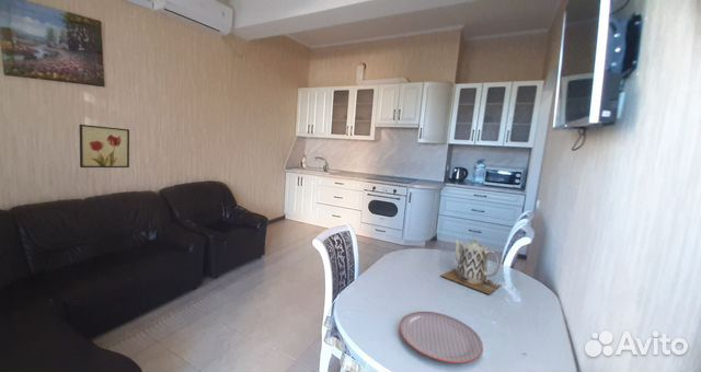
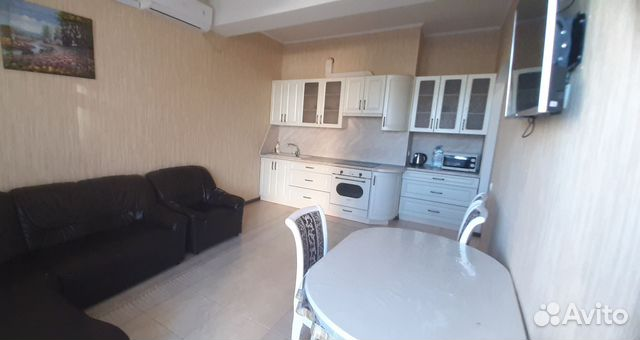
- plate (438, 336)
- wall art (105, 147)
- teapot (473, 259)
